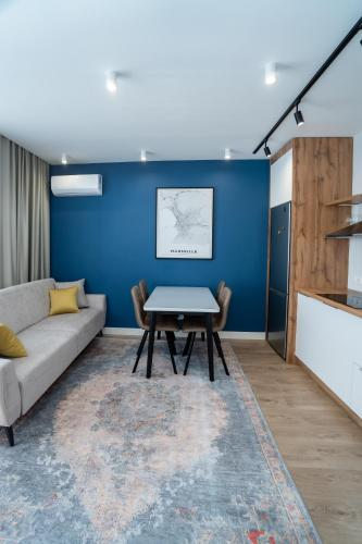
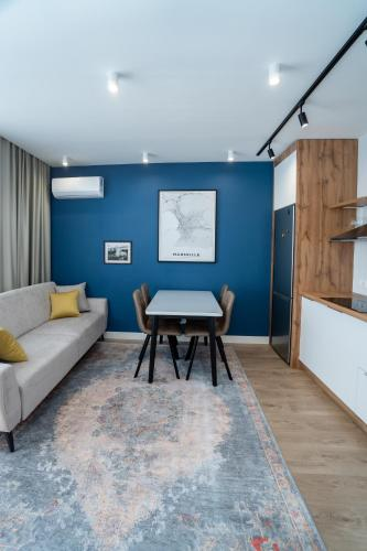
+ picture frame (118, 252)
